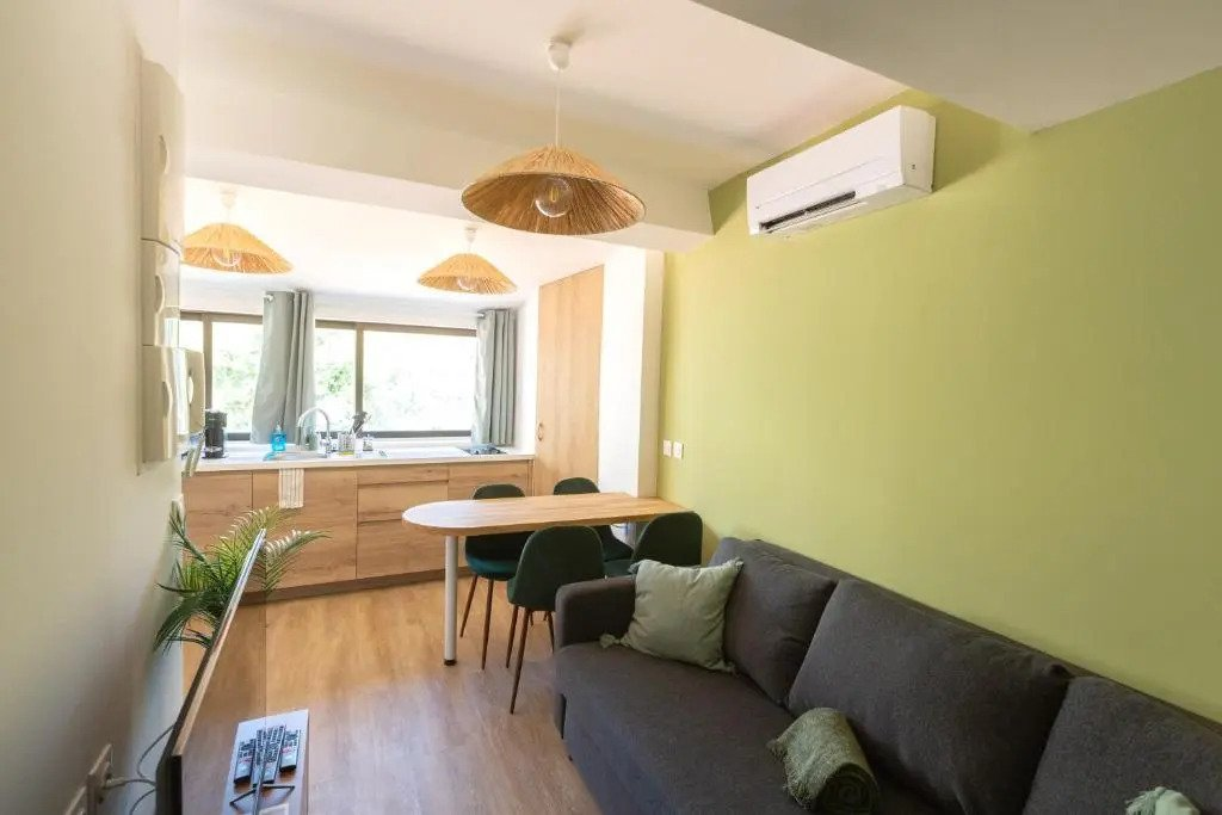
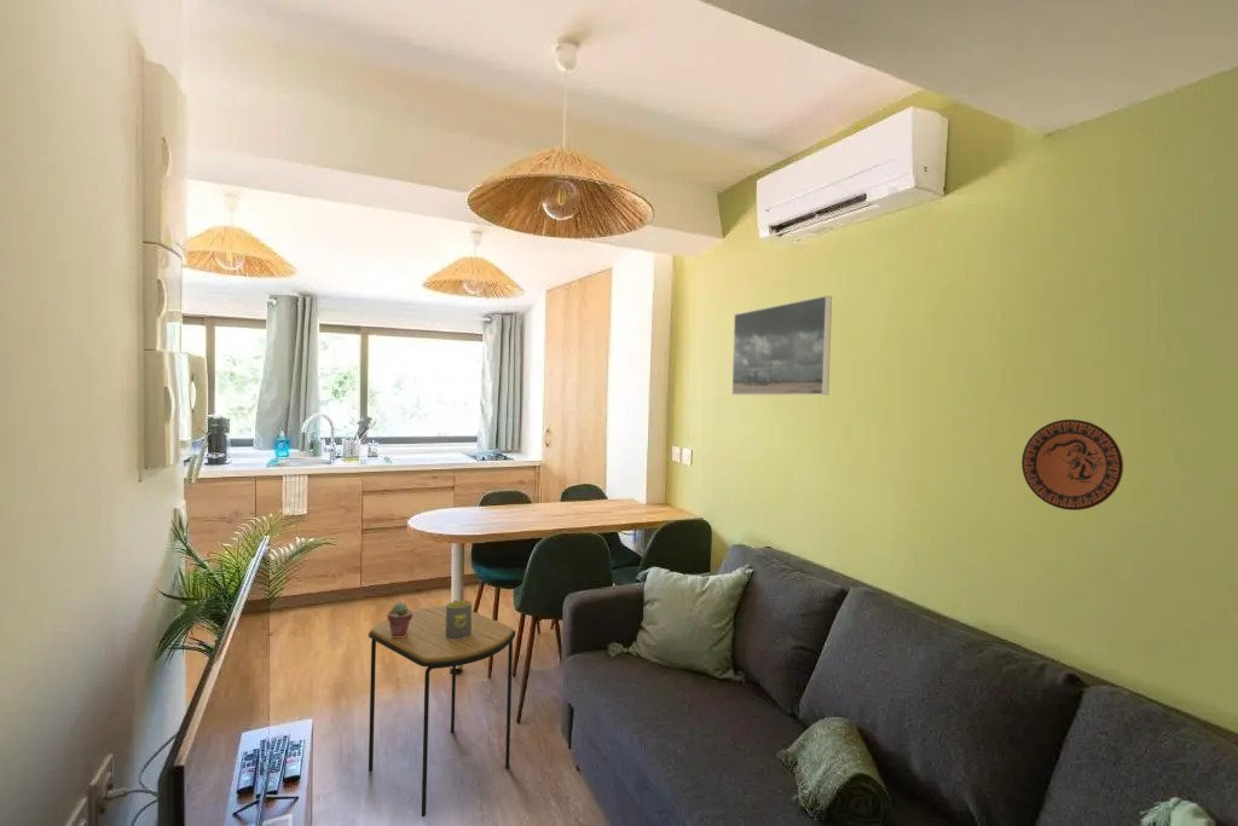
+ side table (451, 703)
+ potted succulent (399, 618)
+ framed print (776, 350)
+ decorative plate (1069, 464)
+ mug (457, 618)
